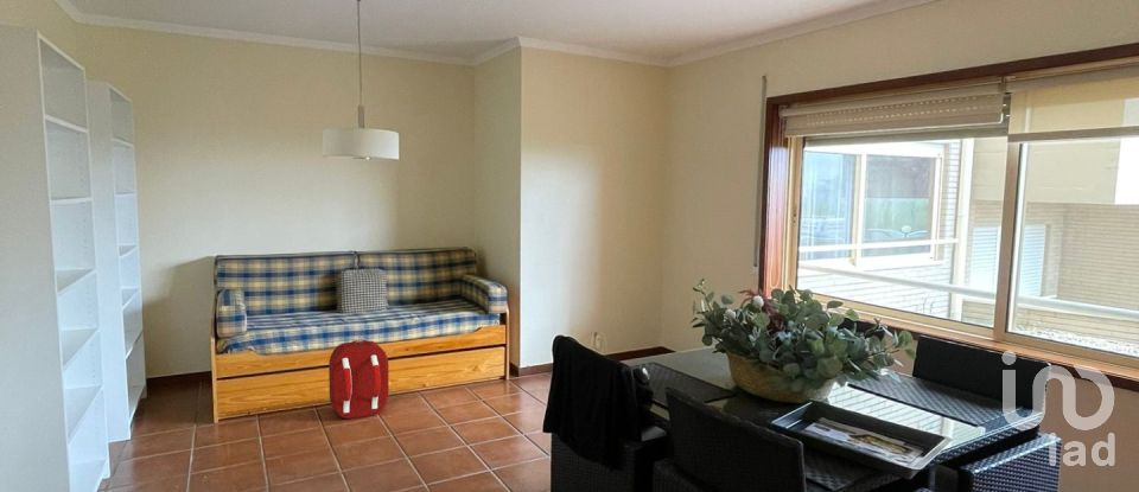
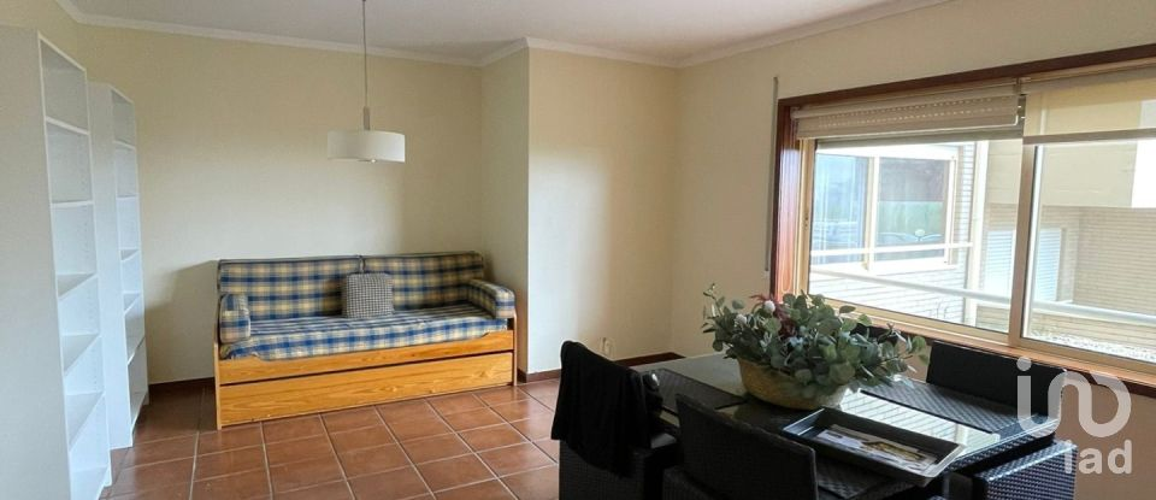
- backpack (357, 377)
